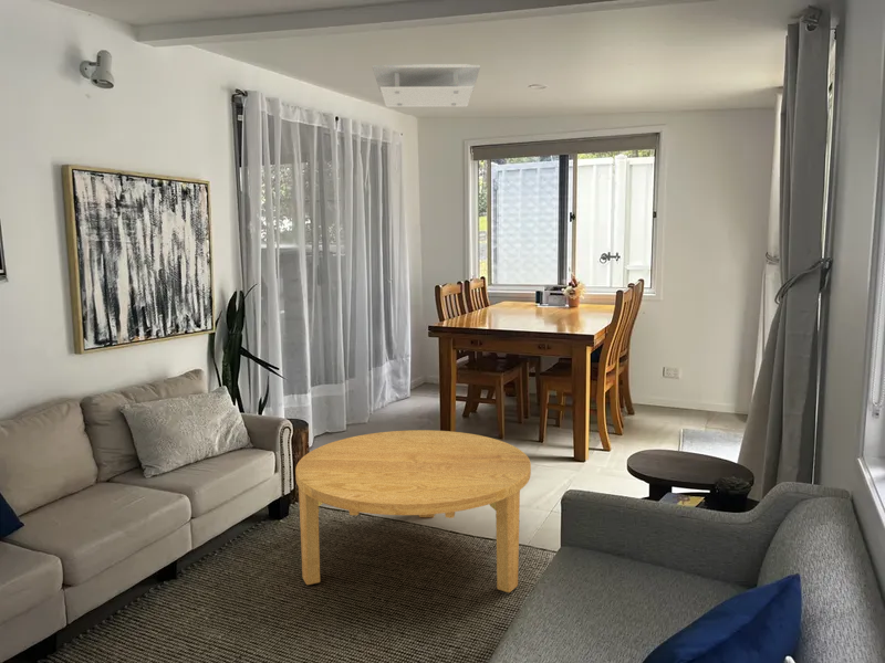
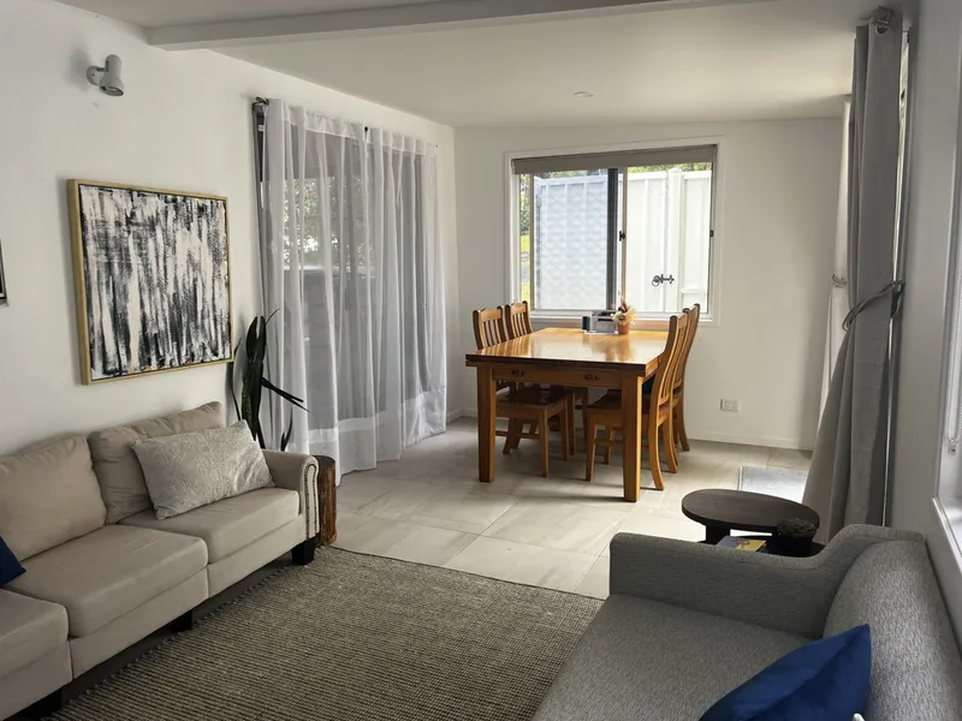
- ceiling light (426, 86)
- coffee table (414, 509)
